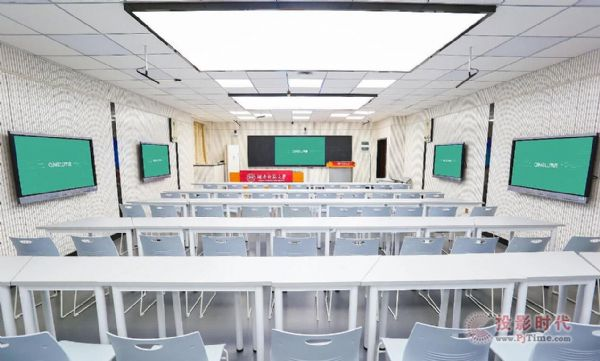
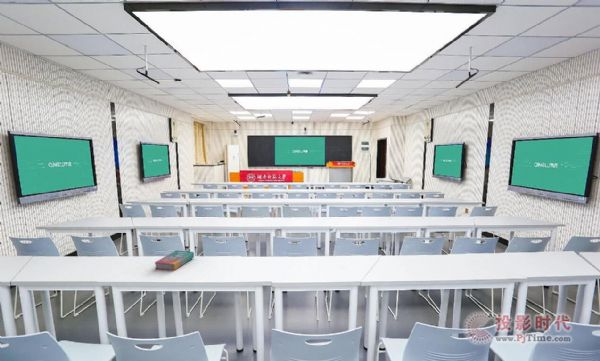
+ book (175, 260)
